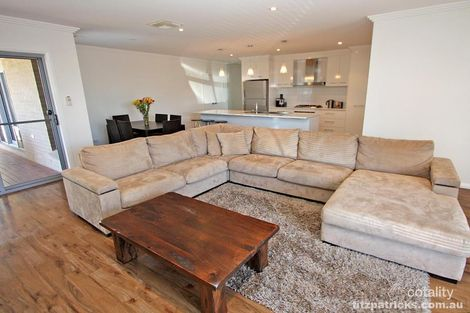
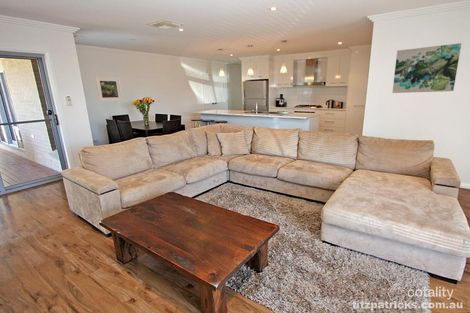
+ wall art (424, 70)
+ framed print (109, 89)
